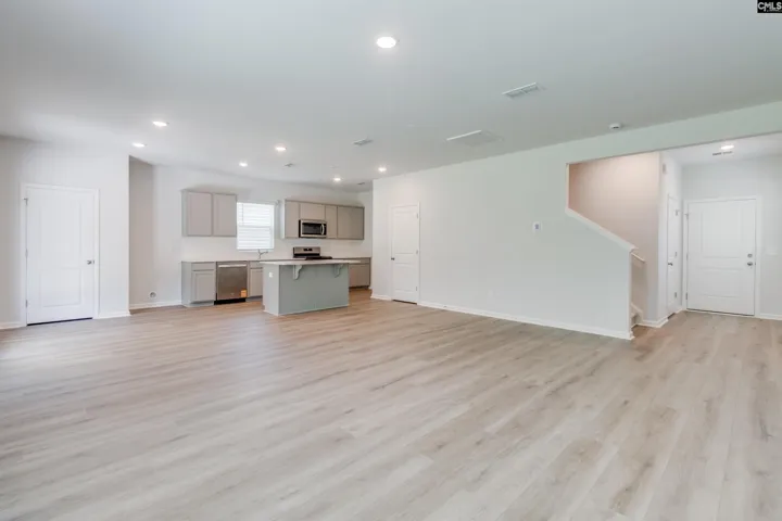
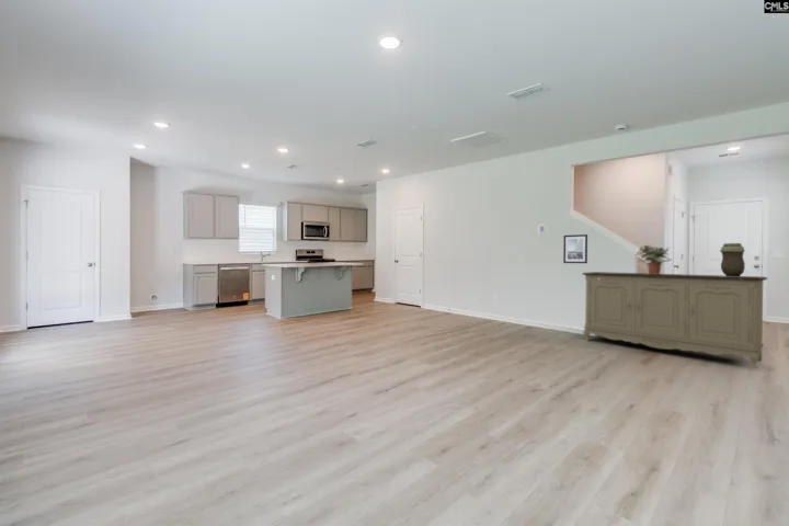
+ decorative urn (732, 260)
+ wall art (574, 249)
+ potted plant (654, 259)
+ sideboard (663, 312)
